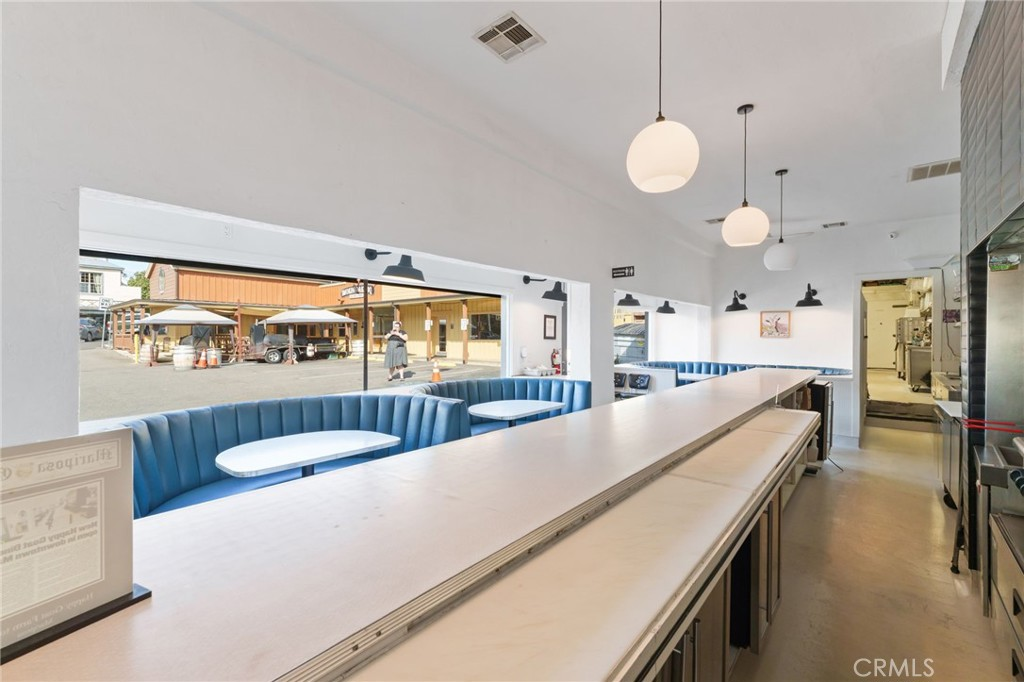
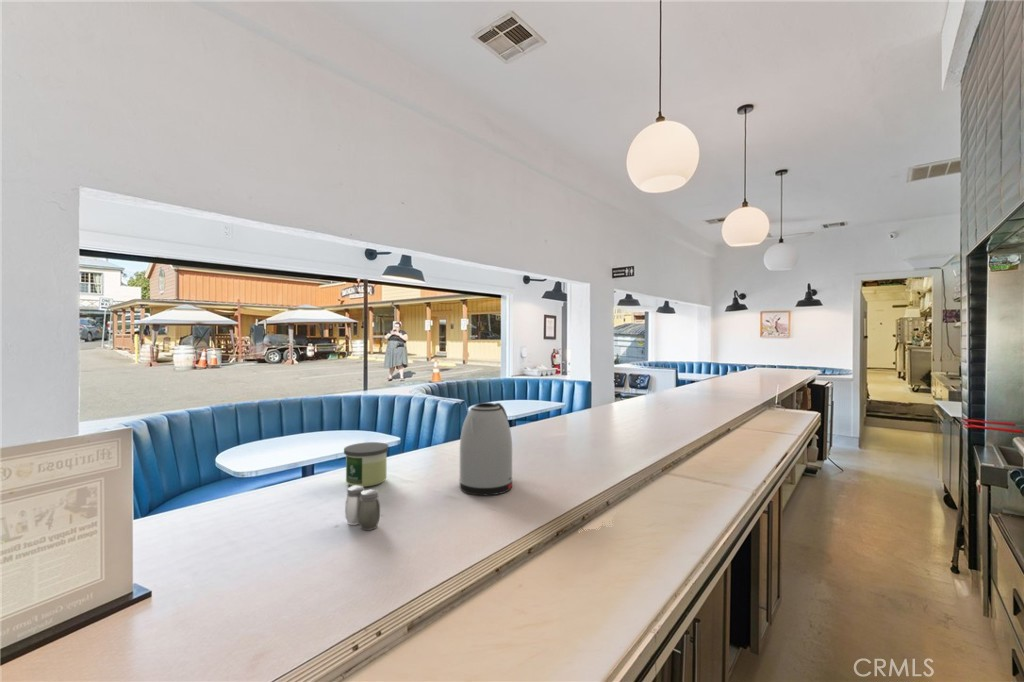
+ candle (366, 464)
+ salt and pepper shaker (362, 506)
+ kettle (490, 442)
